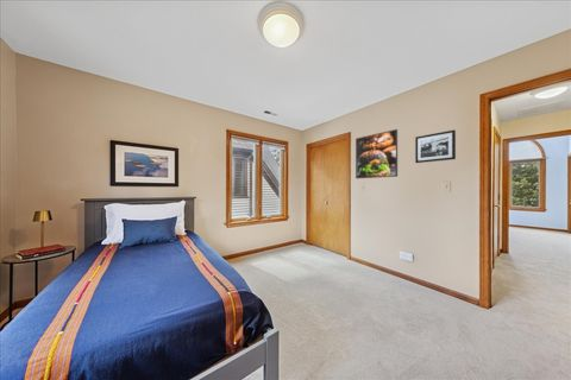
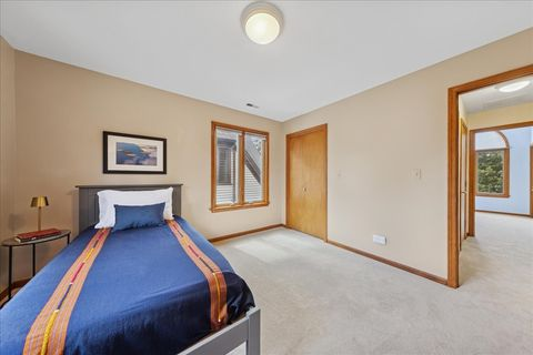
- picture frame (434, 147)
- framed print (375, 156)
